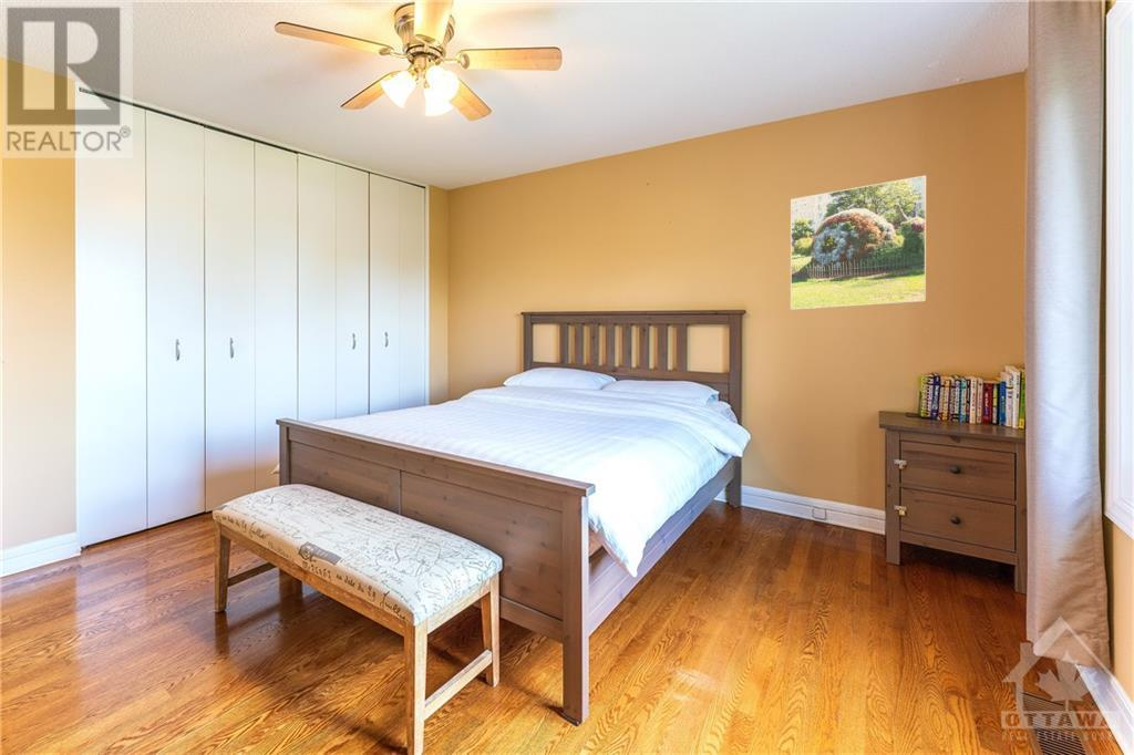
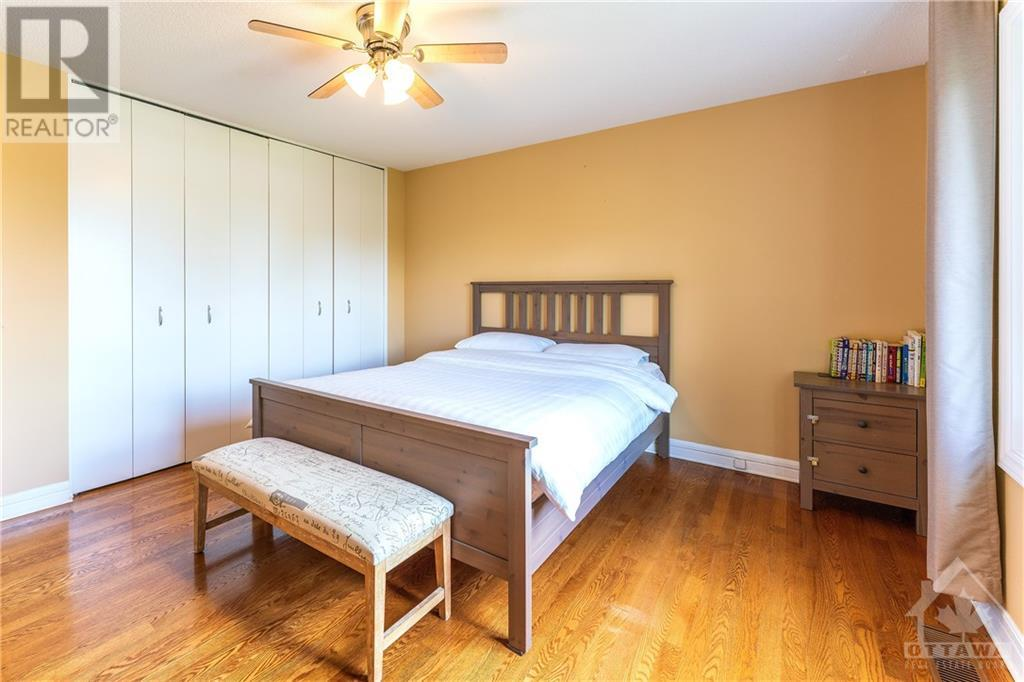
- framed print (854, 247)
